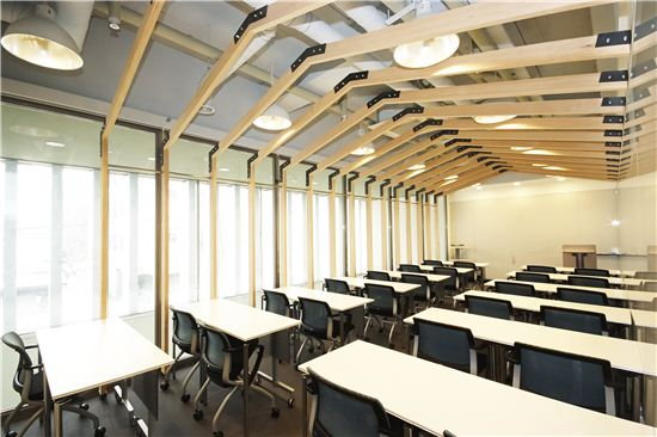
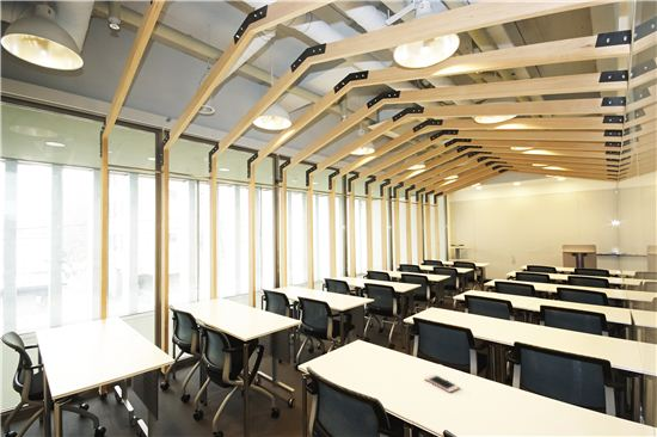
+ cell phone (441, 382)
